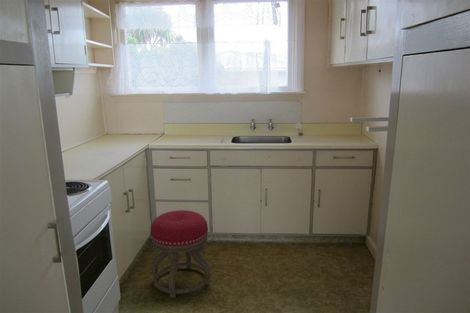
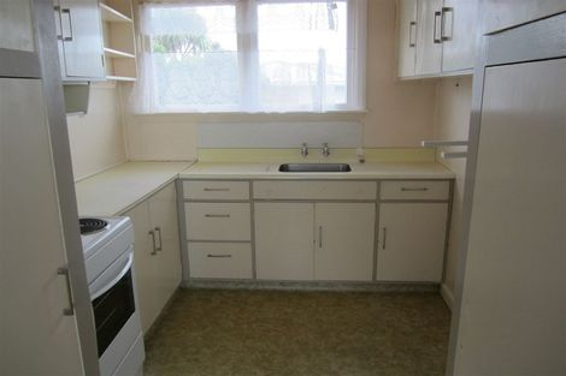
- stool (180, 250)
